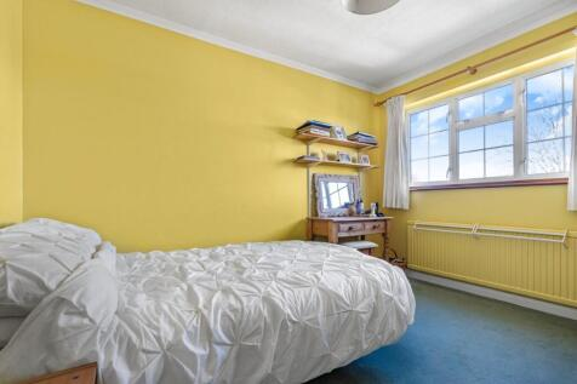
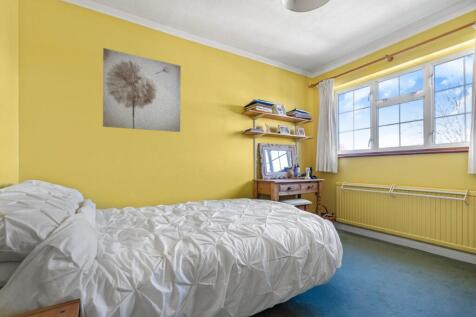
+ wall art (144, 93)
